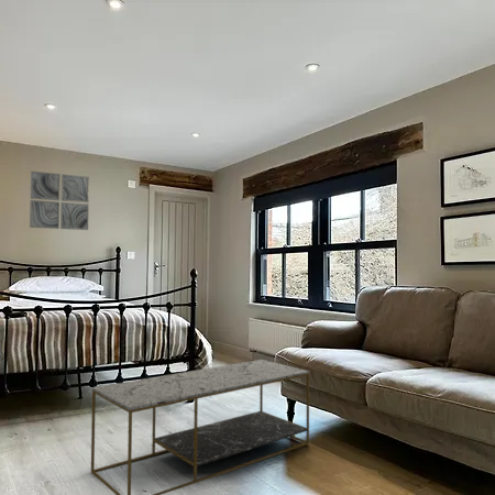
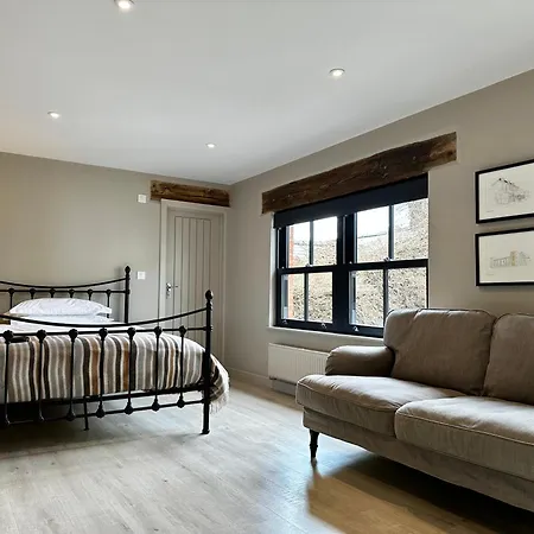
- wall art (61, 200)
- coffee table (209, 424)
